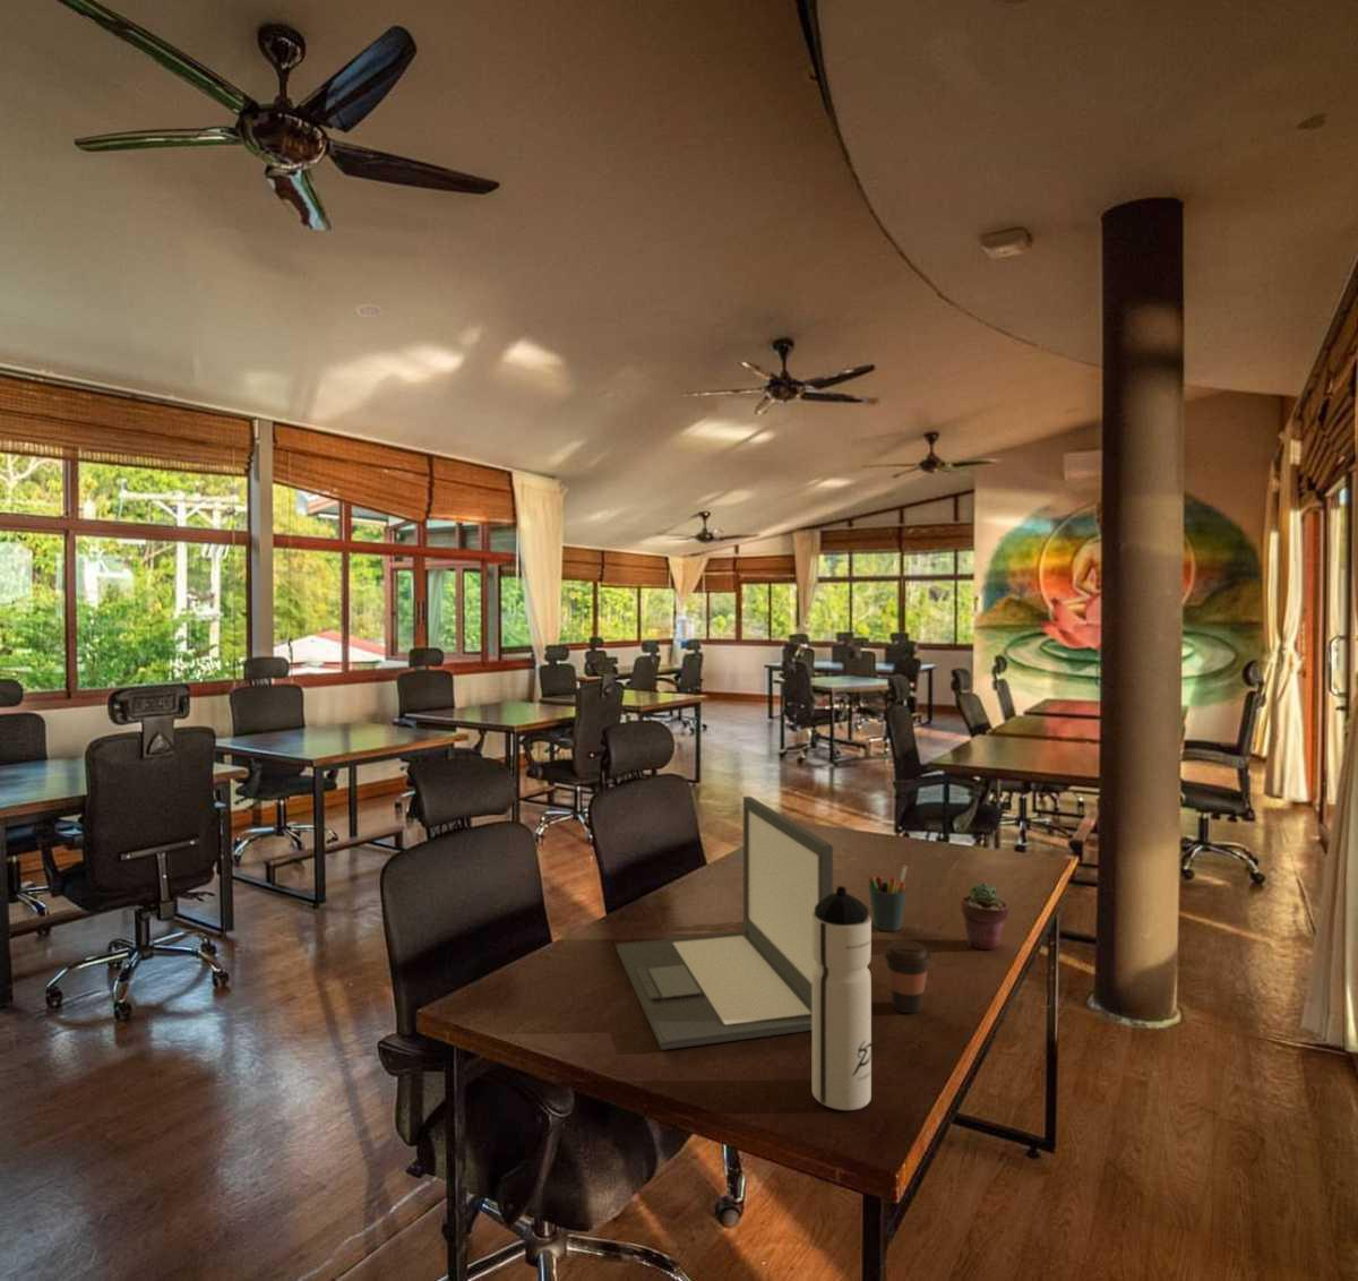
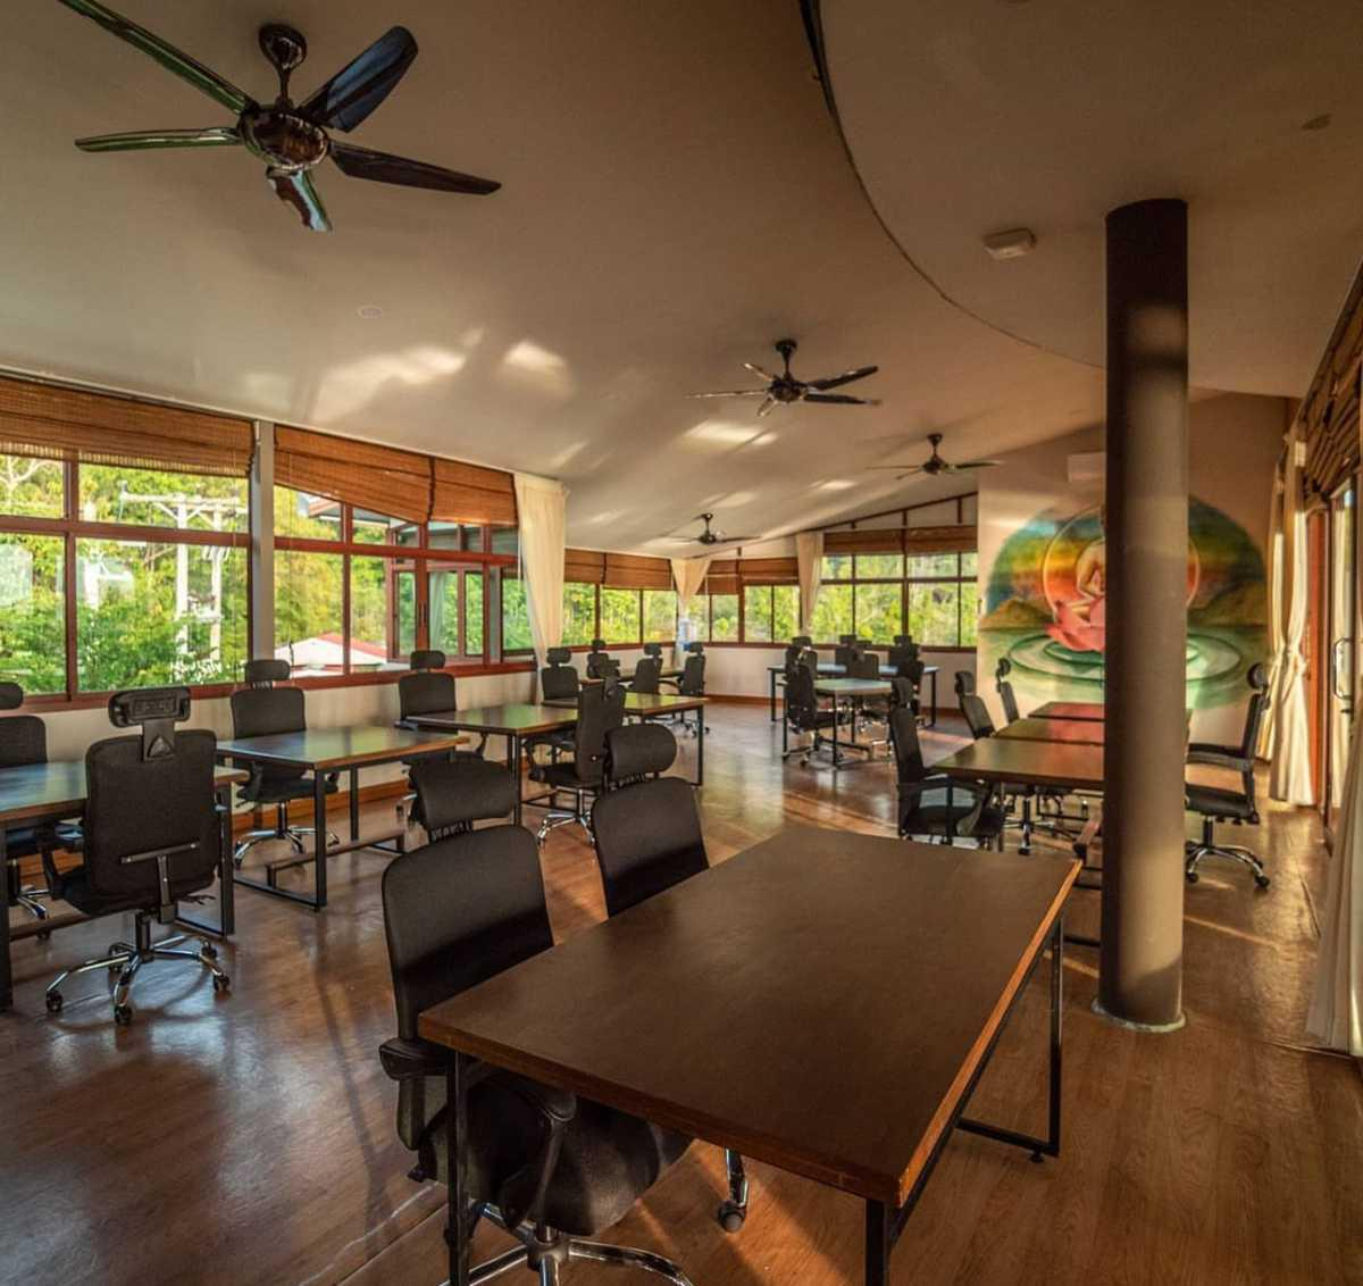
- coffee cup (907, 976)
- laptop (744, 903)
- pen holder (887, 896)
- water bottle (840, 990)
- potted succulent (984, 914)
